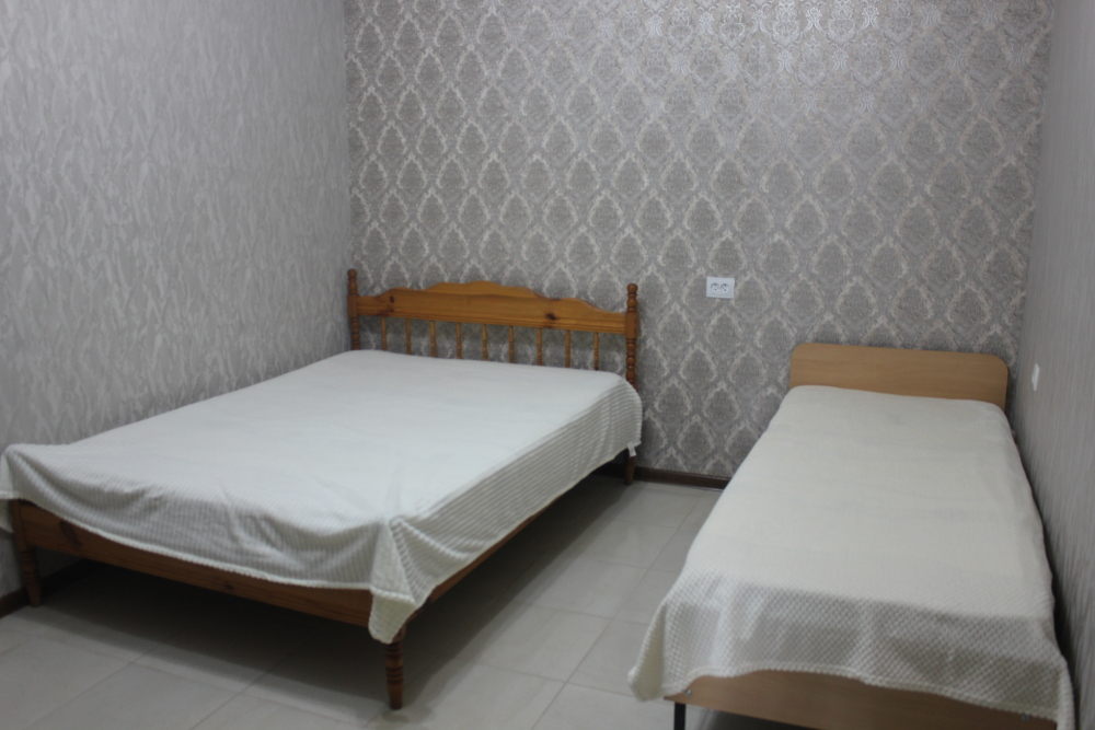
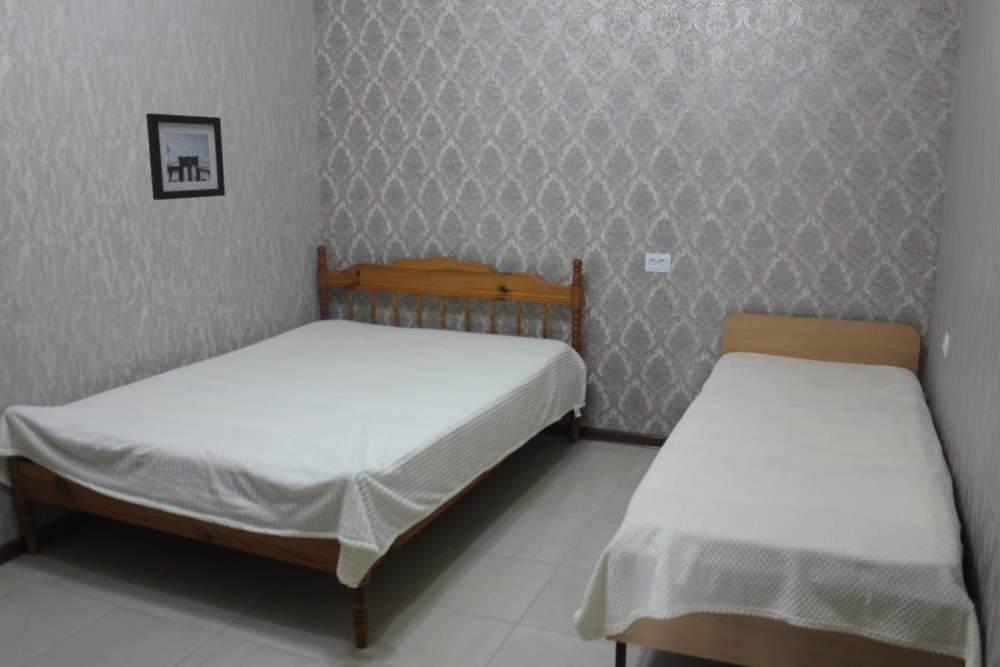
+ wall art (188, 157)
